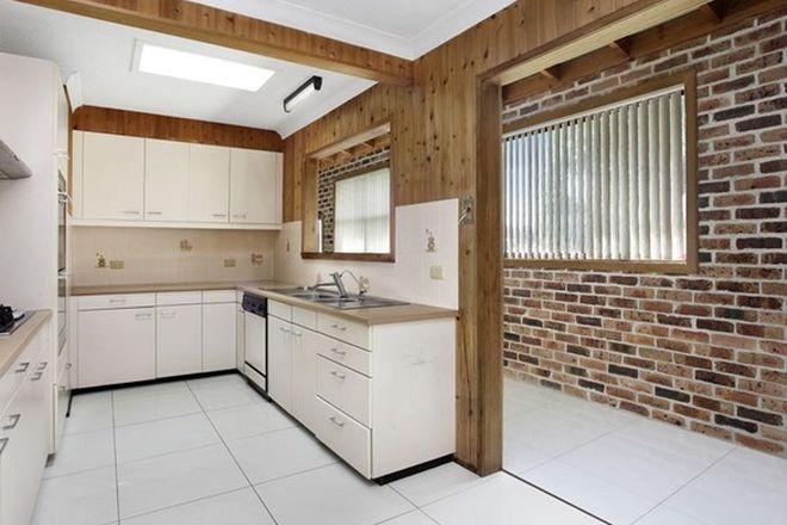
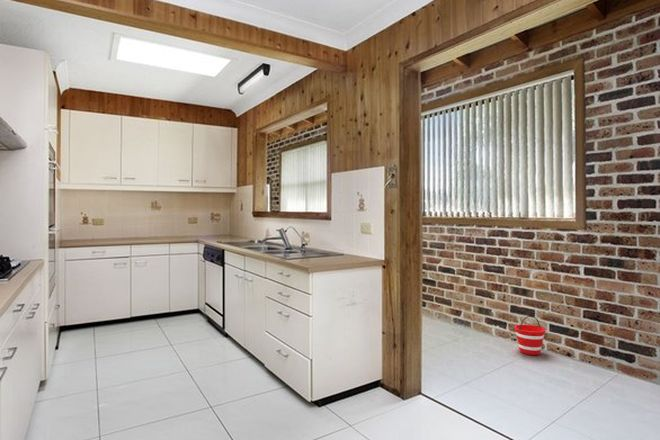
+ bucket (529, 334)
